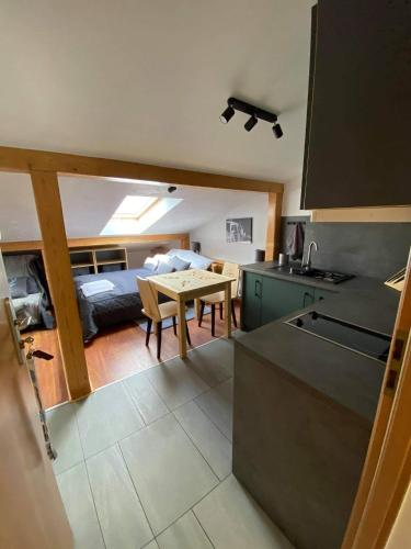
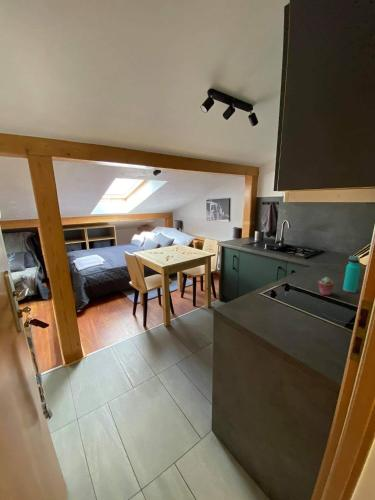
+ potted succulent (325, 285)
+ water bottle (352, 273)
